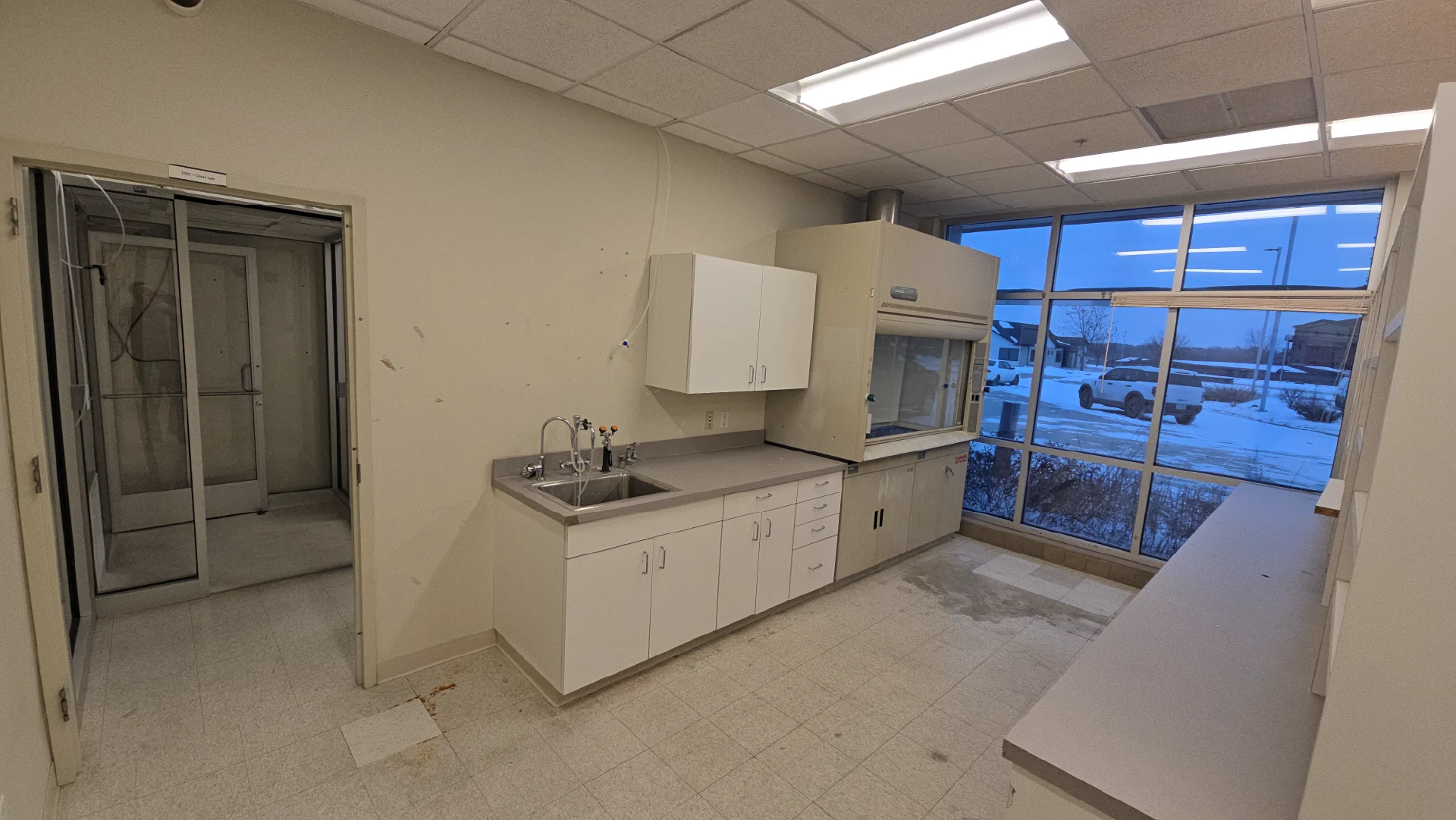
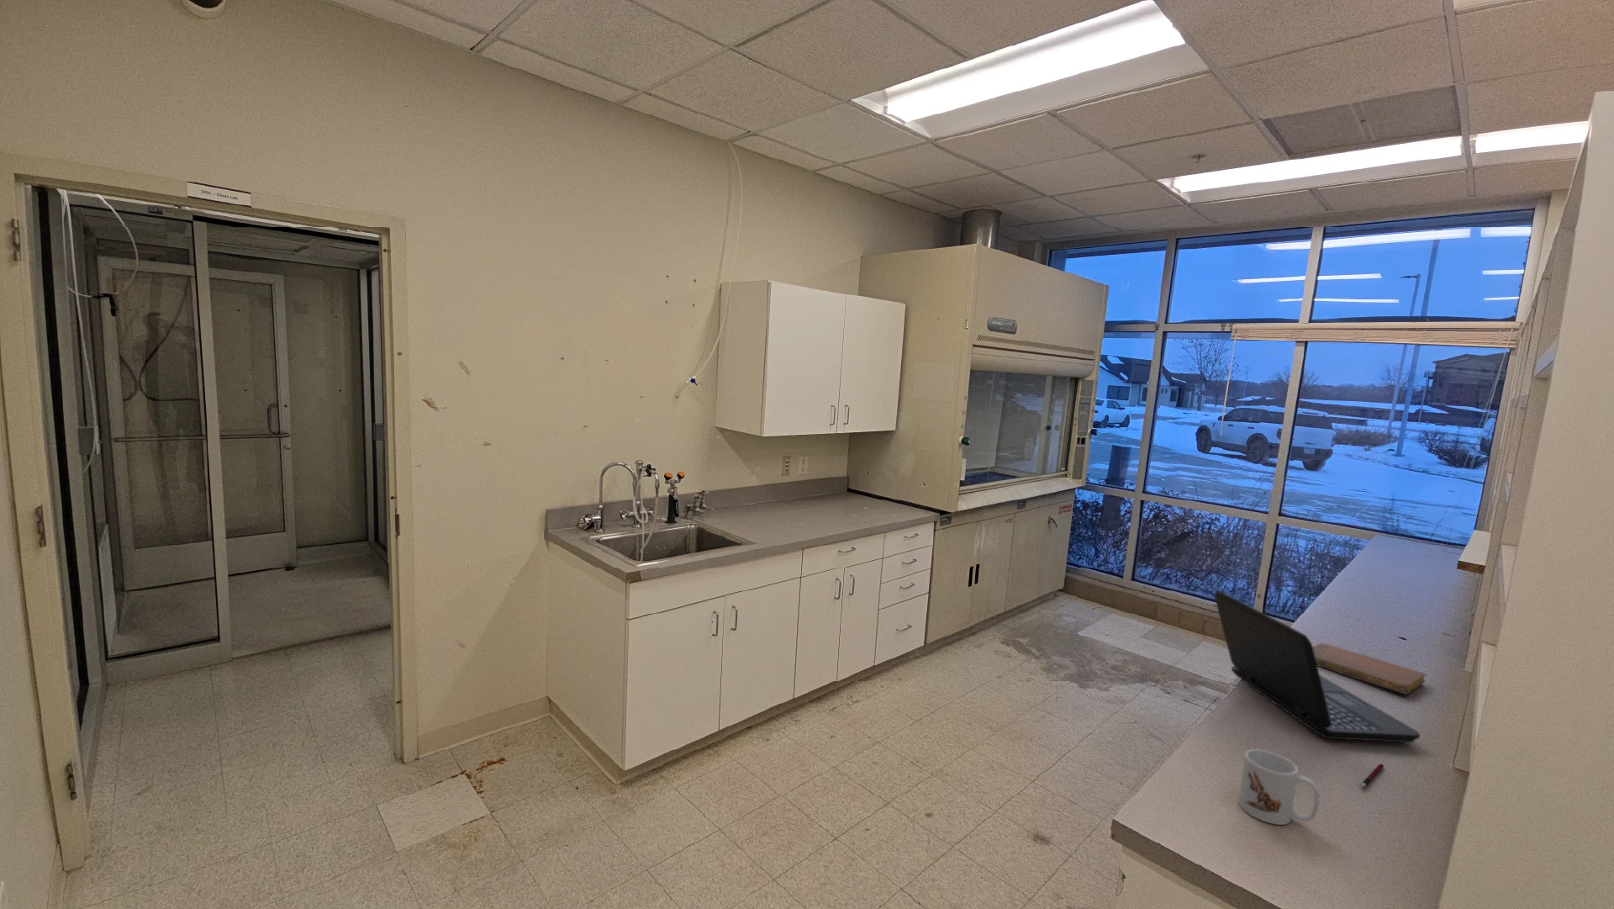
+ notebook (1360, 666)
+ laptop (1308, 660)
+ pen (1372, 775)
+ mug (1278, 789)
